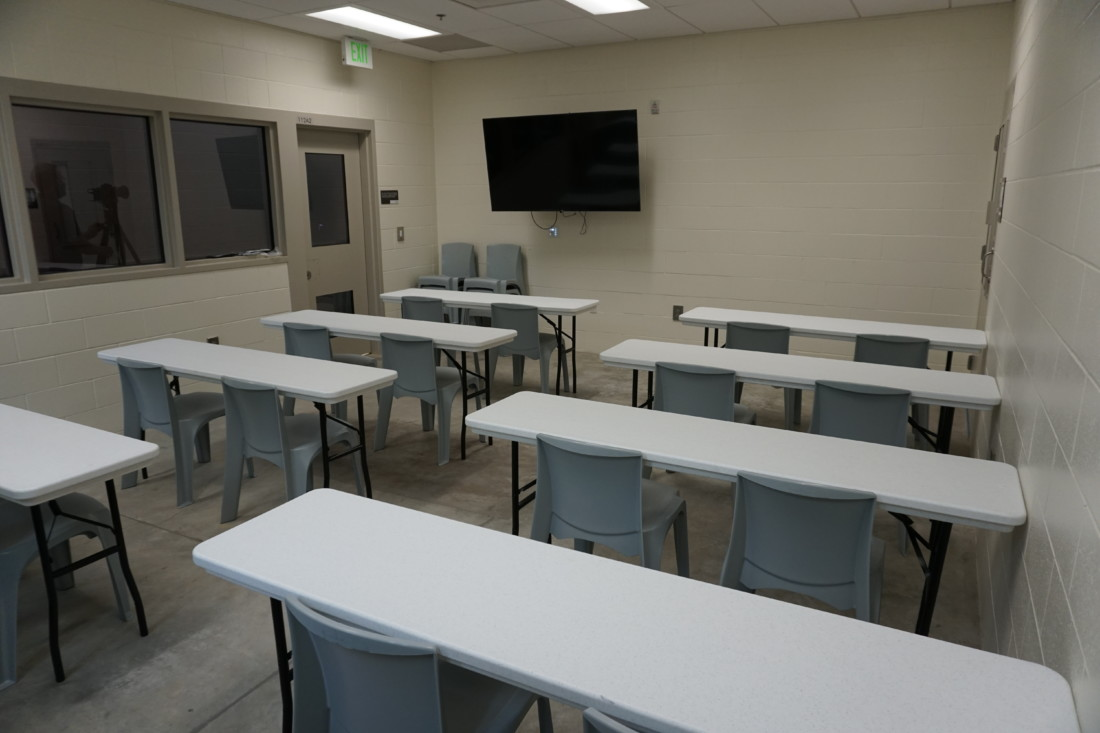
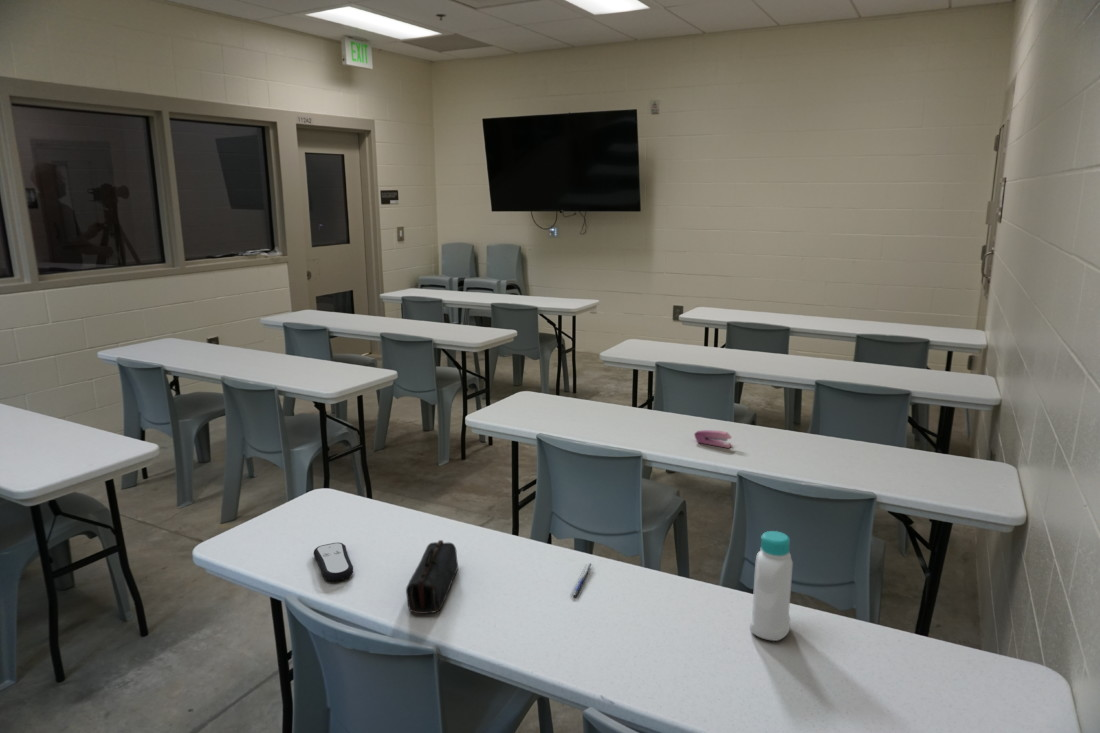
+ stapler (712, 437)
+ remote control (334, 560)
+ pencil case (432, 567)
+ bottle (772, 583)
+ pen (582, 578)
